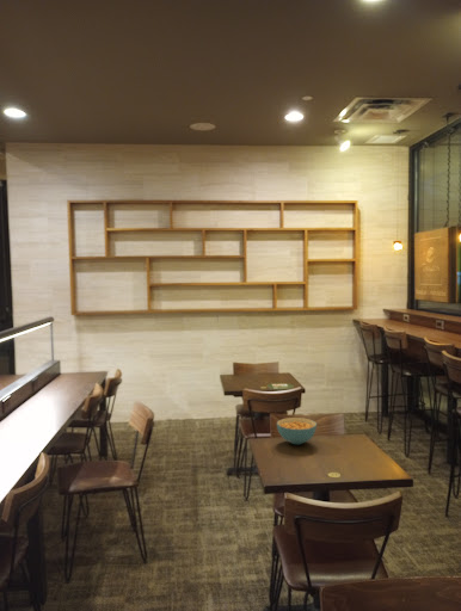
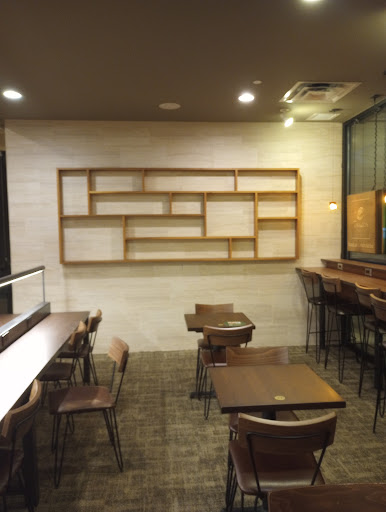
- cereal bowl (296, 432)
